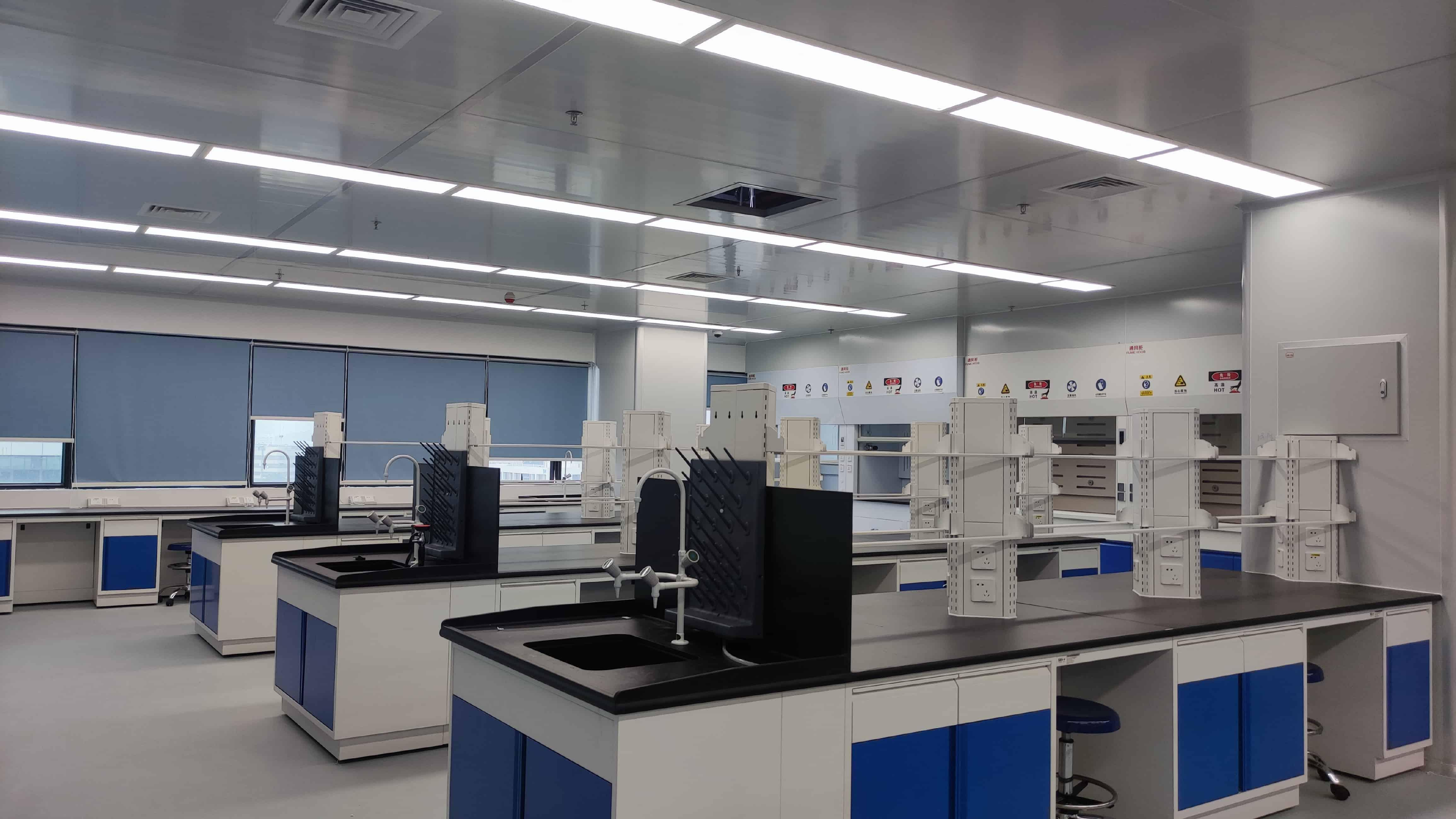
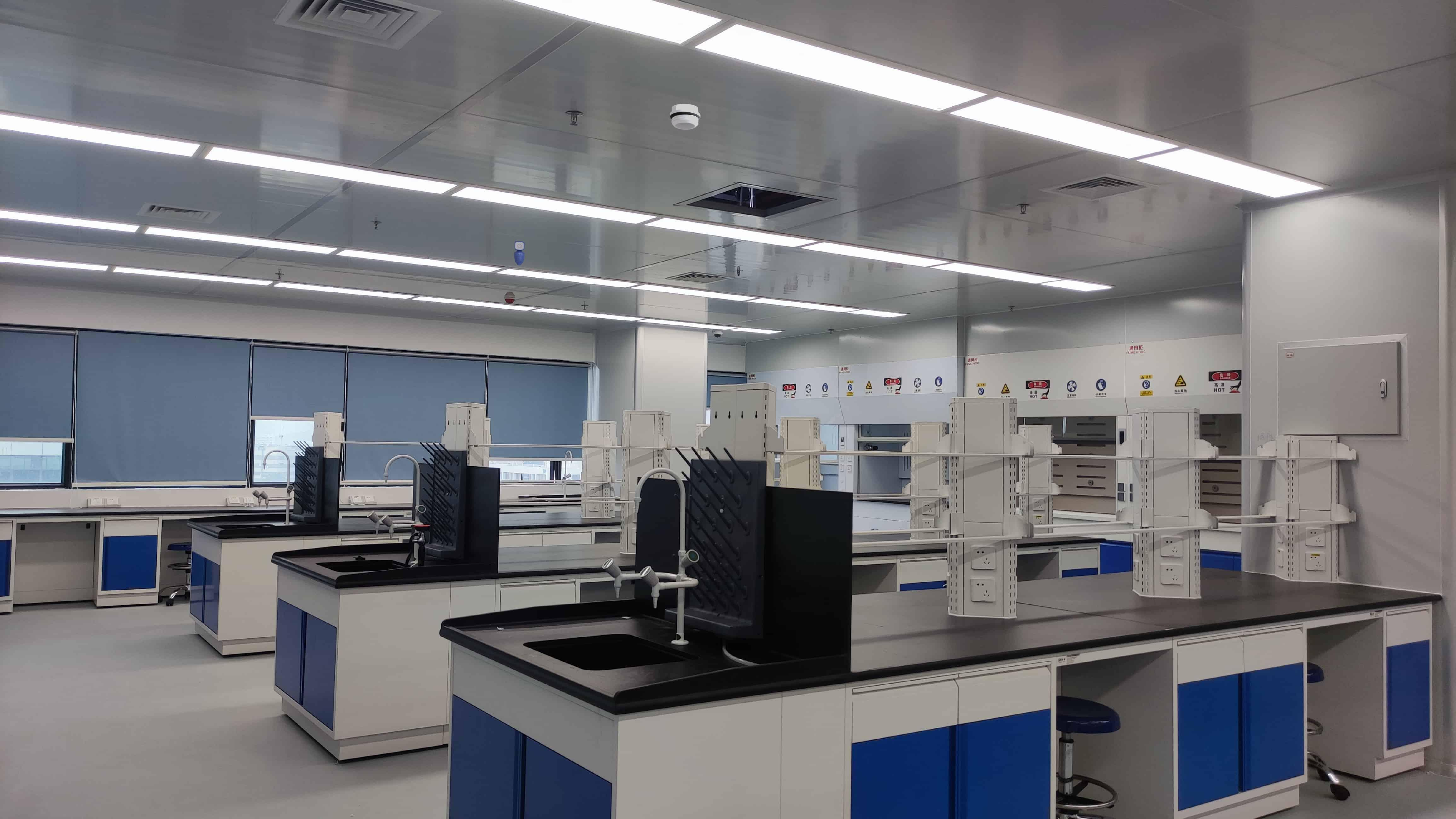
+ security camera (519, 254)
+ smoke detector (685, 117)
